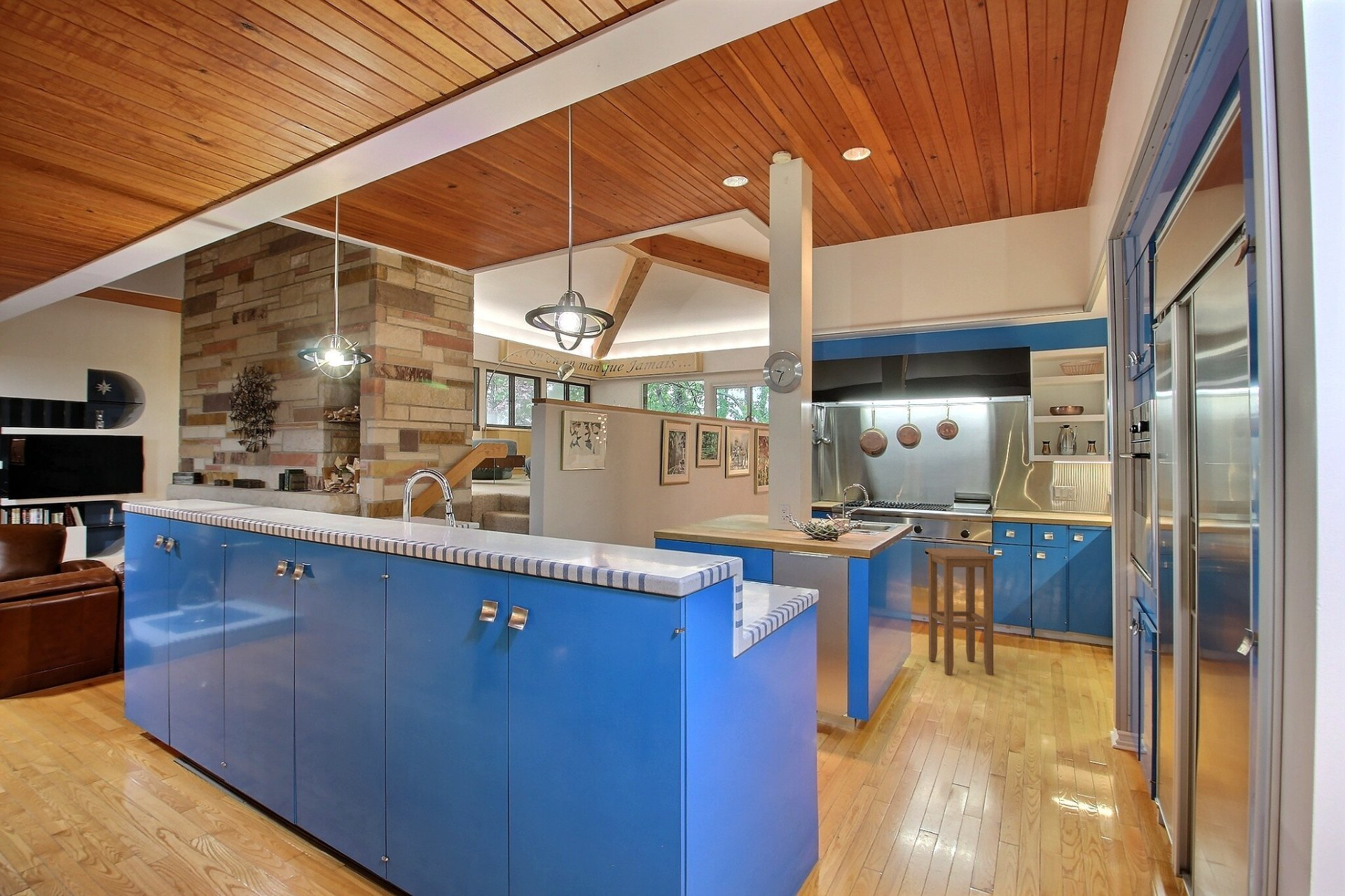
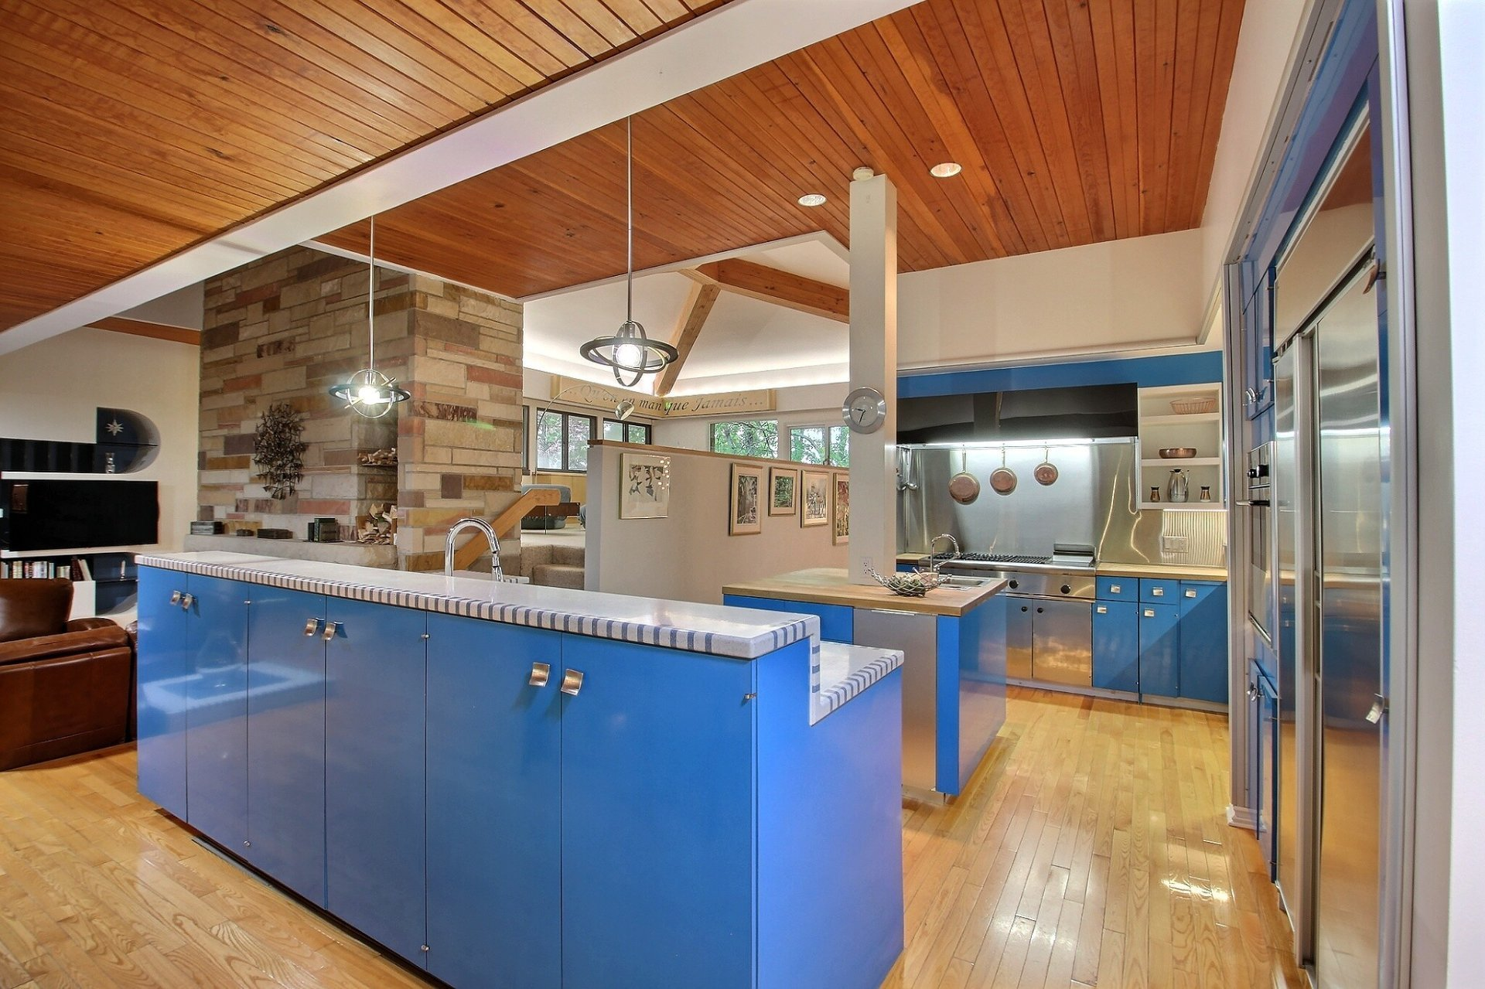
- stool (960, 612)
